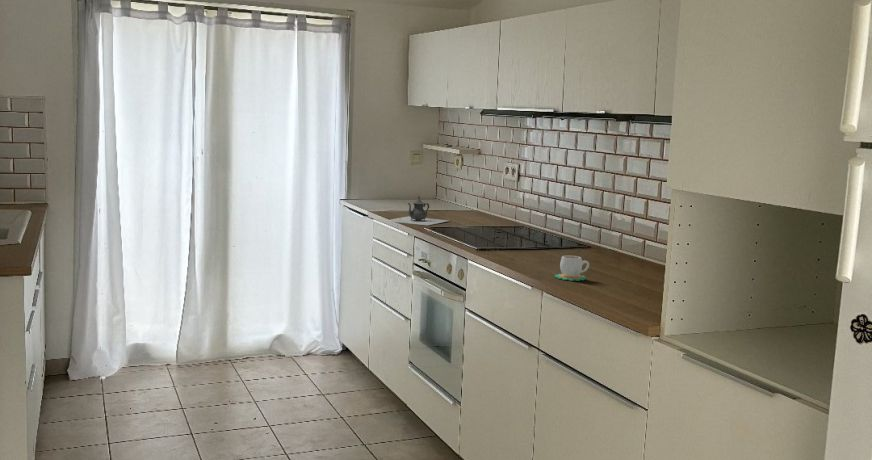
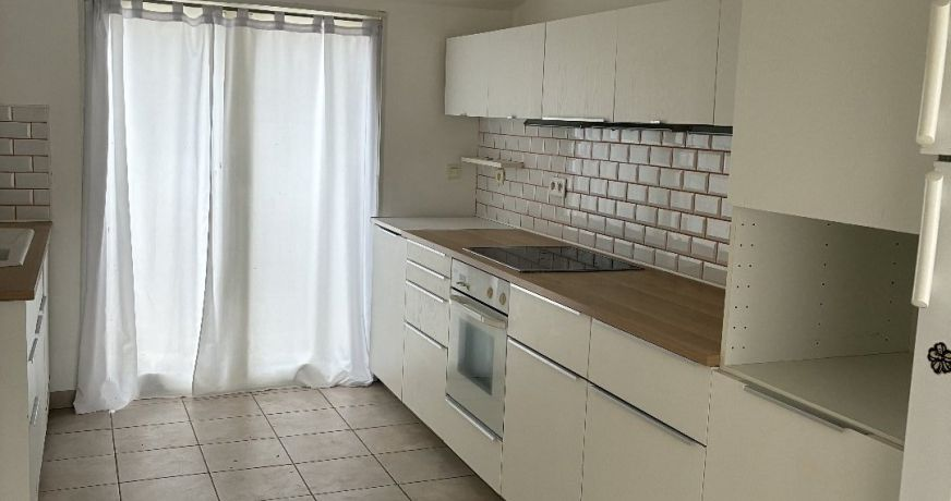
- teapot (417, 208)
- mug (572, 267)
